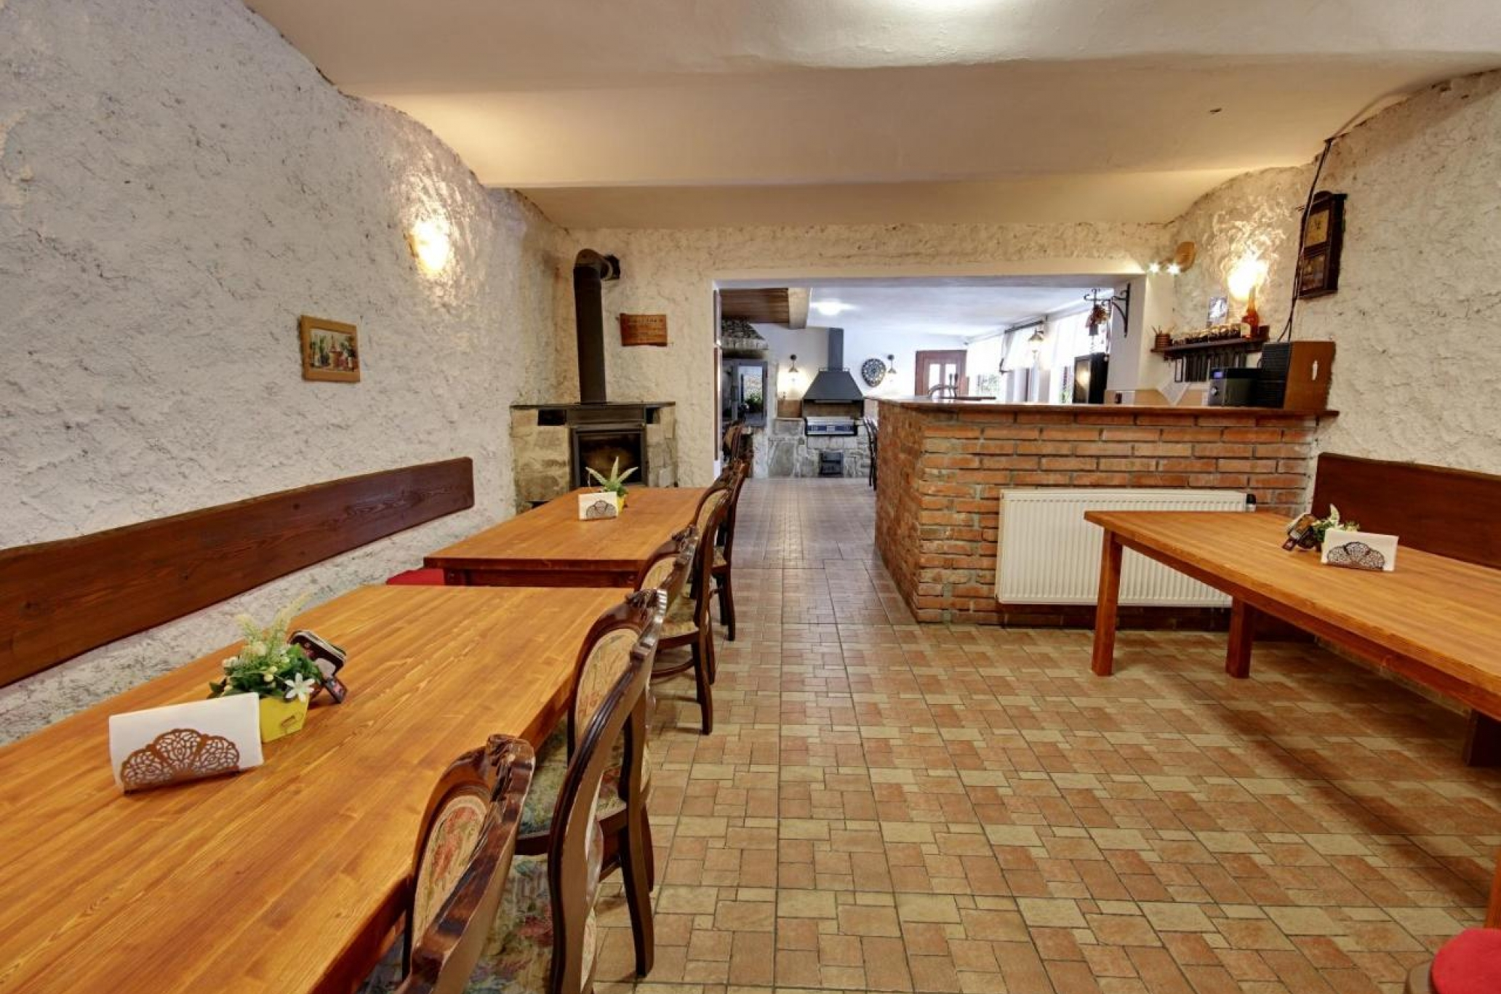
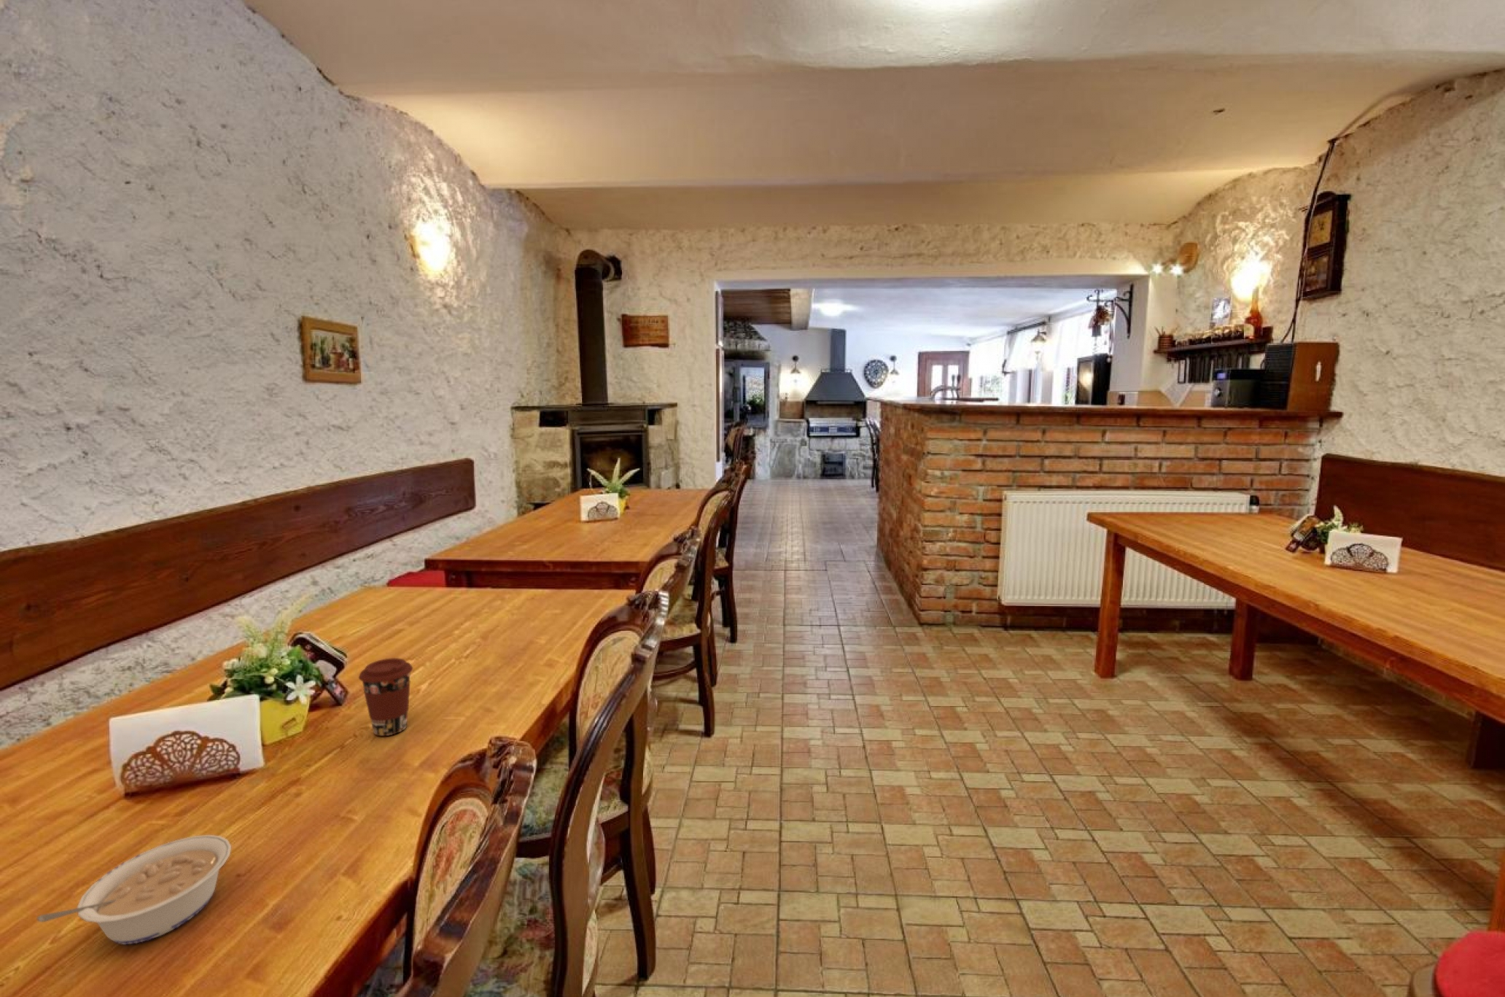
+ coffee cup (388, 697)
+ legume (156, 892)
